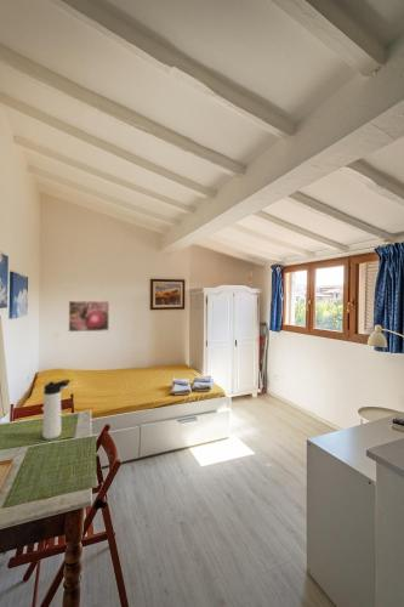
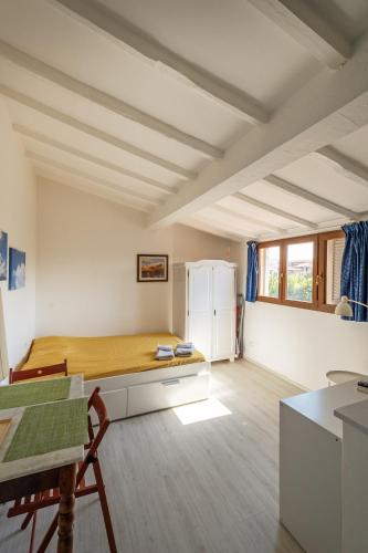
- thermos bottle (56, 408)
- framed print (89, 316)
